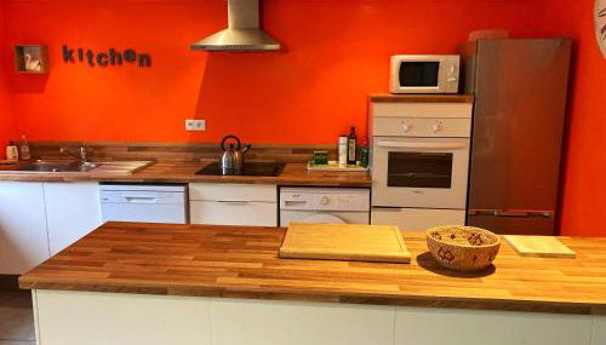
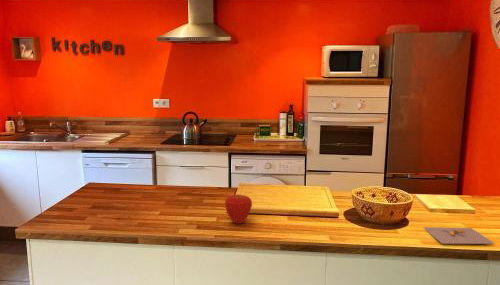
+ apple (238, 208)
+ banana (455, 232)
